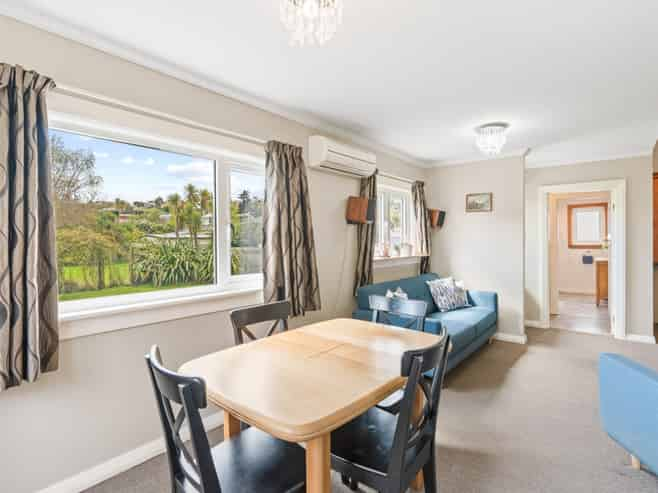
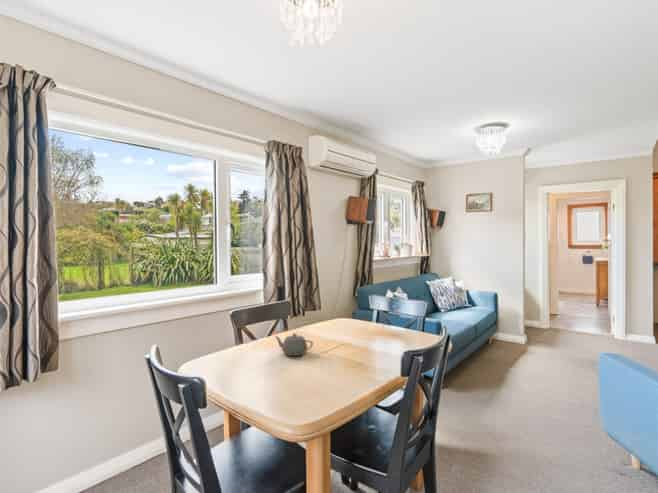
+ teapot (293, 343)
